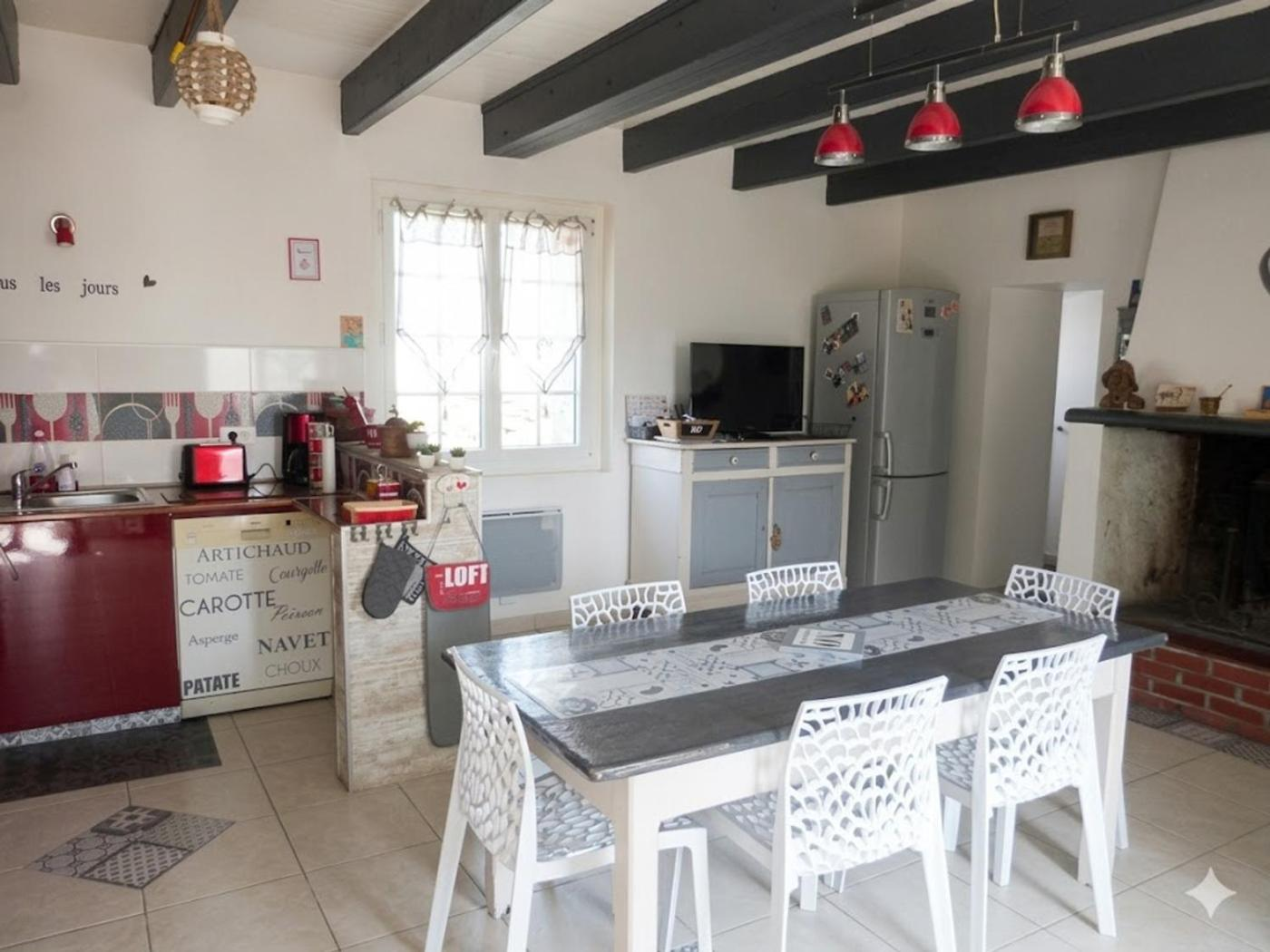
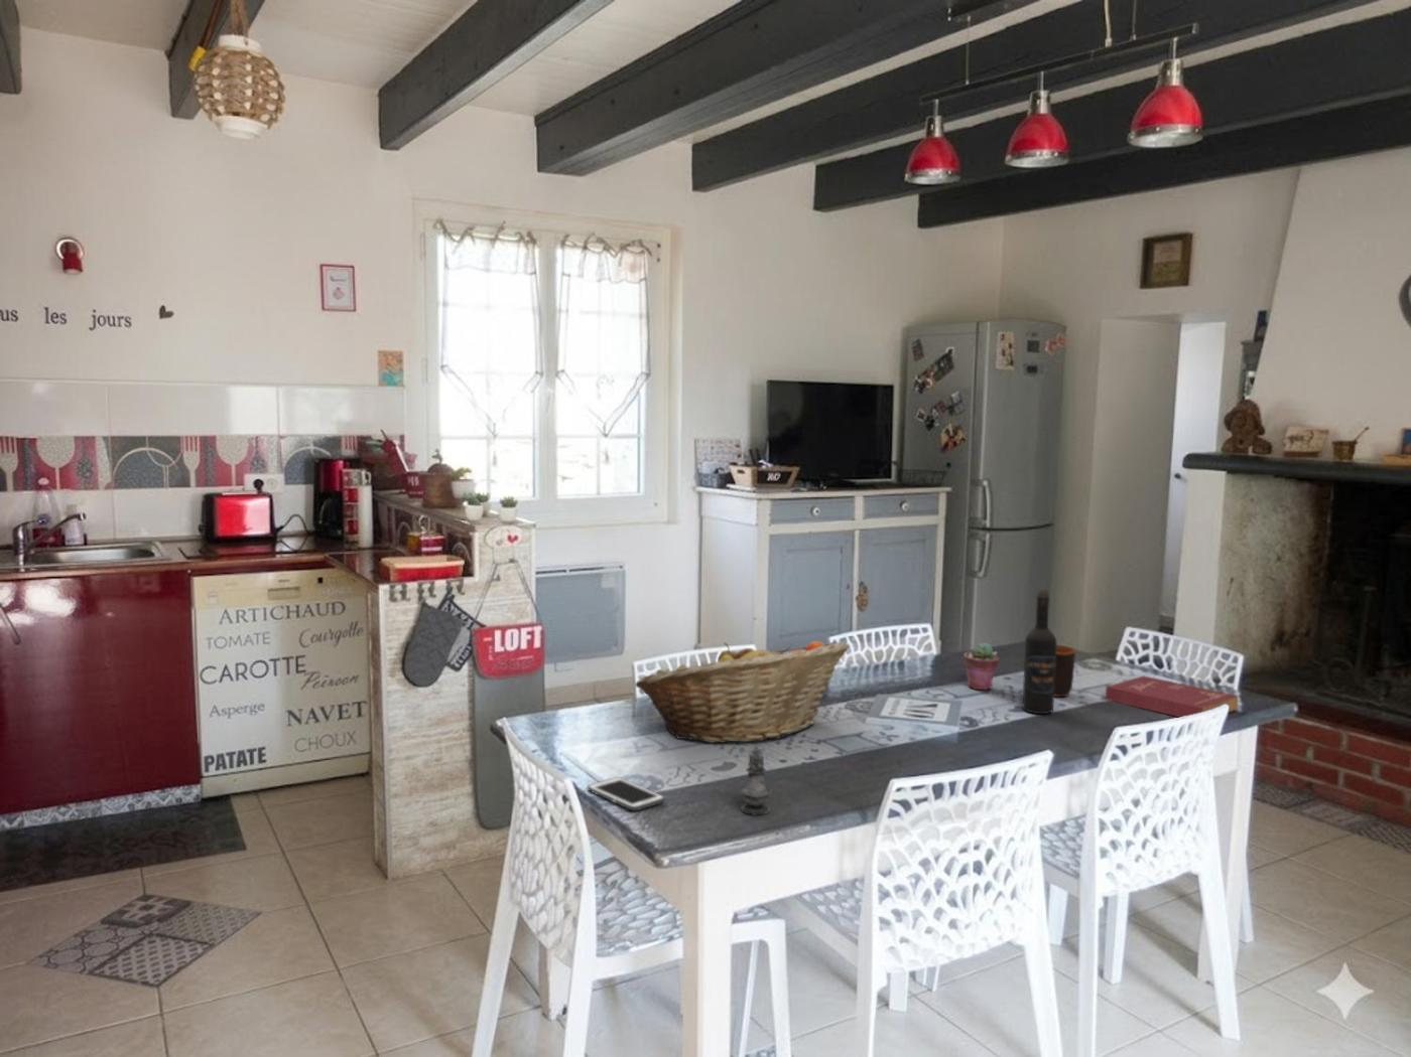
+ wine bottle (1040, 651)
+ fruit basket (744, 681)
+ potted succulent (981, 664)
+ cell phone (624, 793)
+ book (1170, 697)
+ mug (1055, 670)
+ salt shaker (755, 777)
